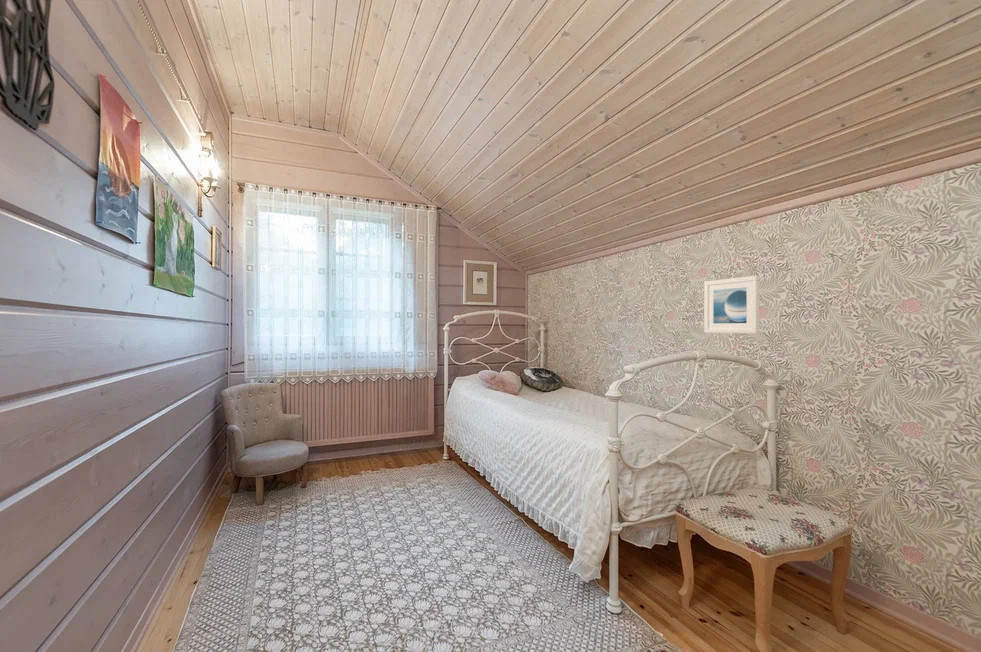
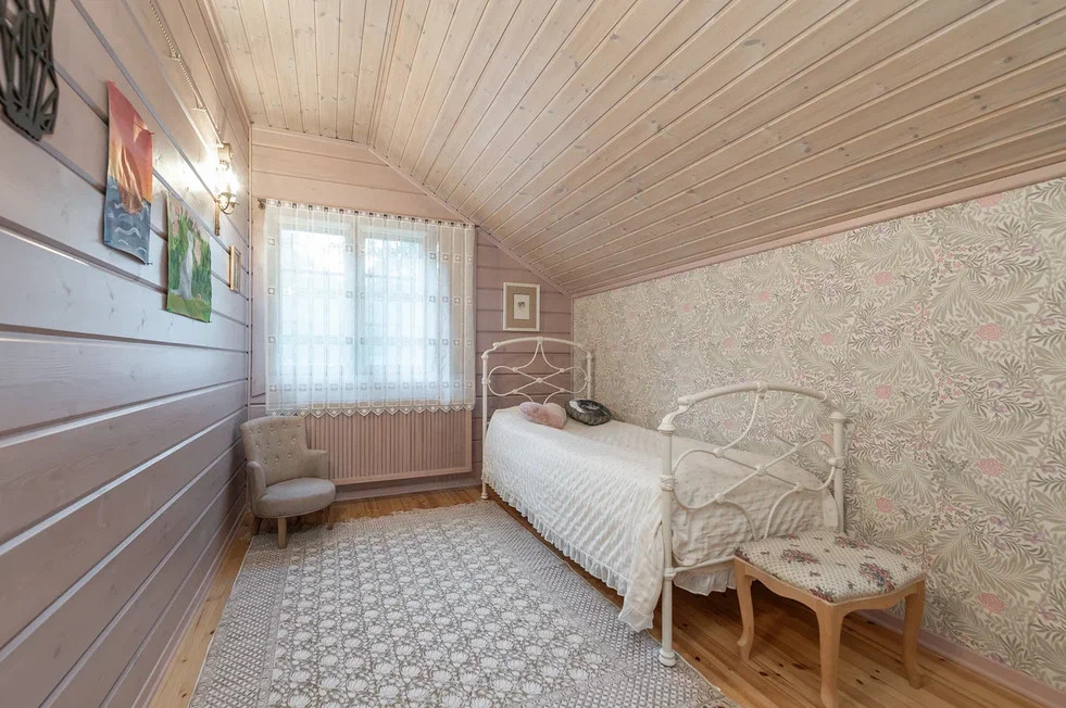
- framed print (729, 306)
